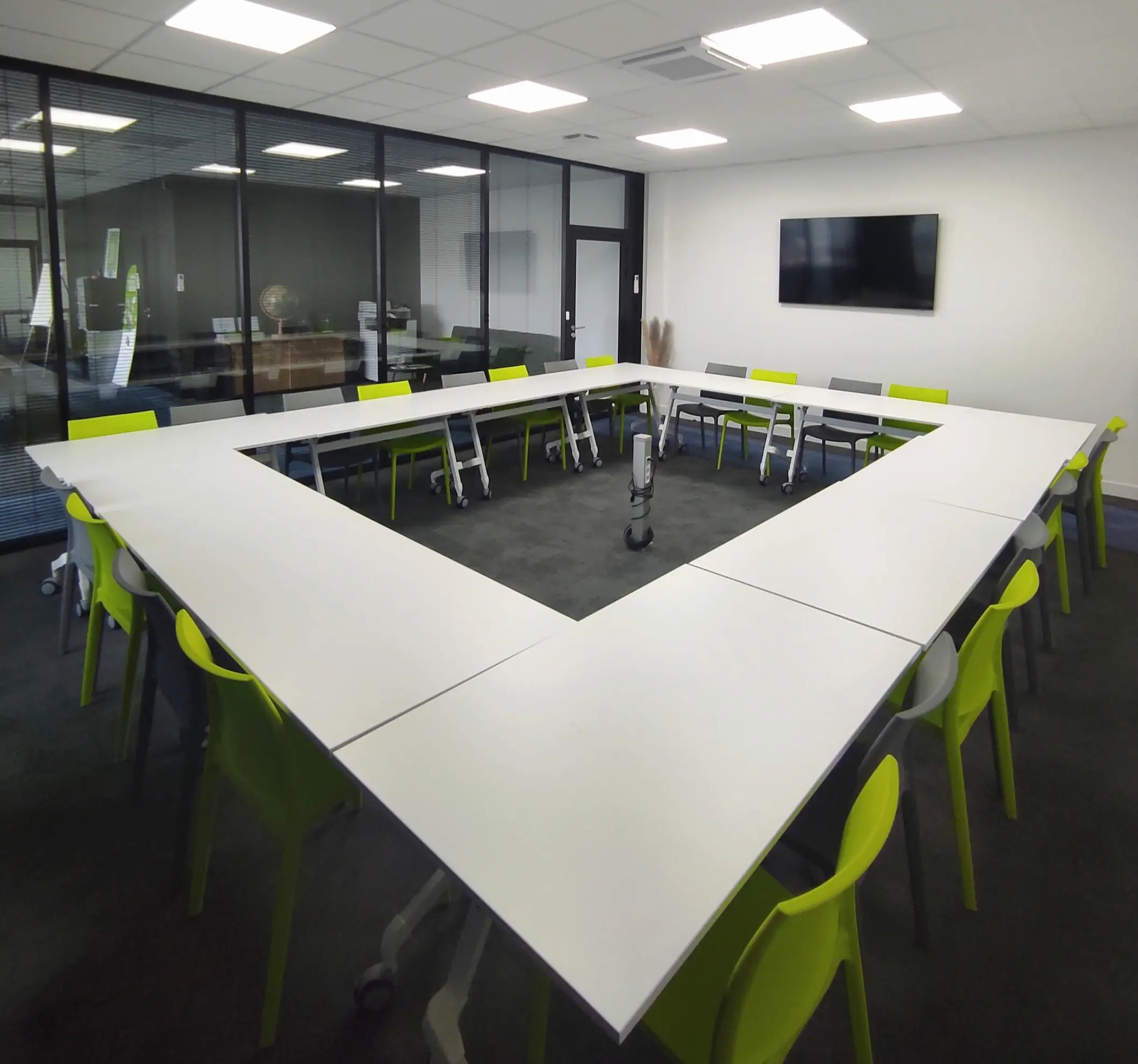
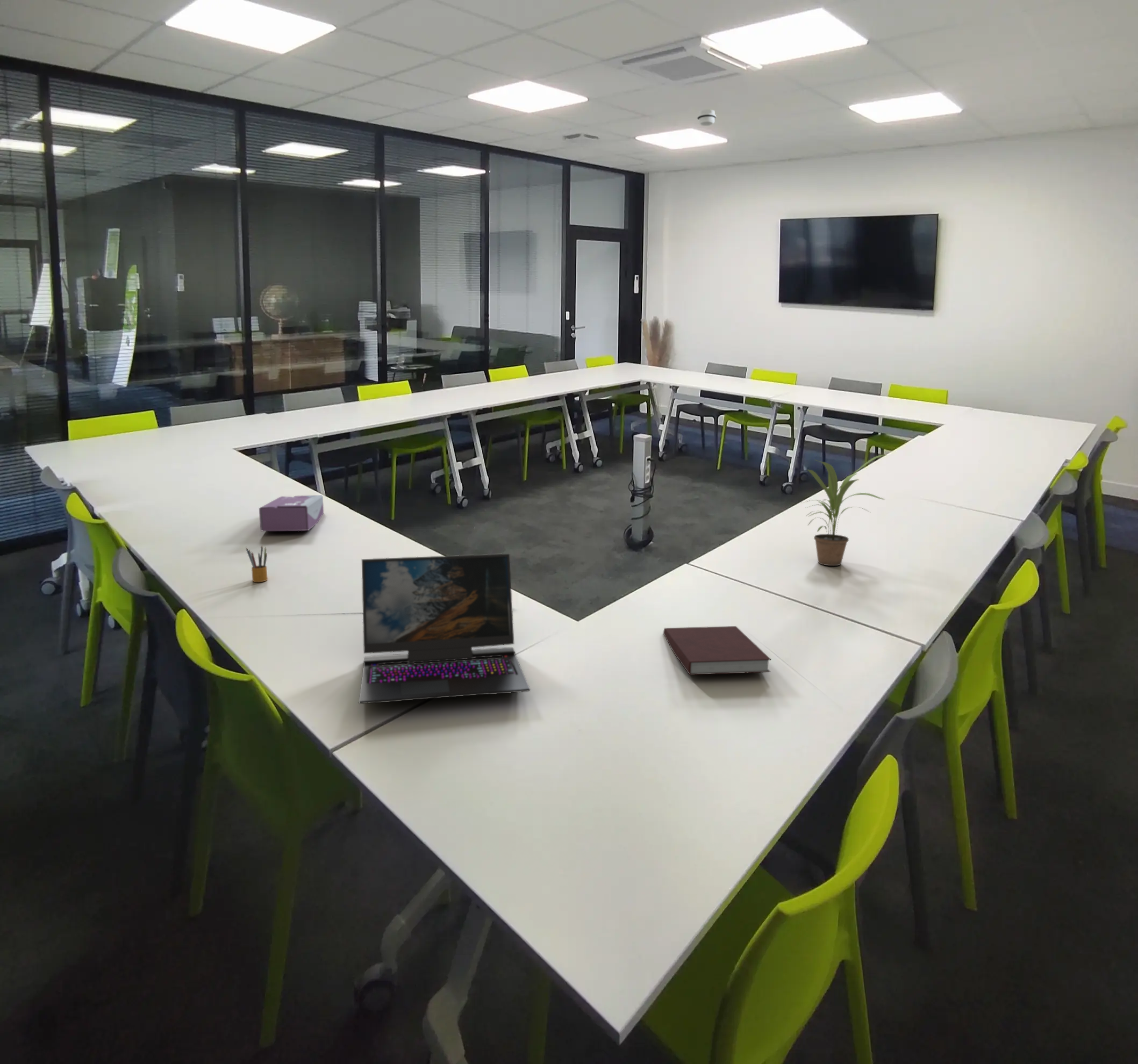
+ smoke detector (706, 118)
+ notebook (714, 649)
+ potted plant (833, 510)
+ laptop (441, 623)
+ pencil box (259, 563)
+ tissue box (293, 512)
